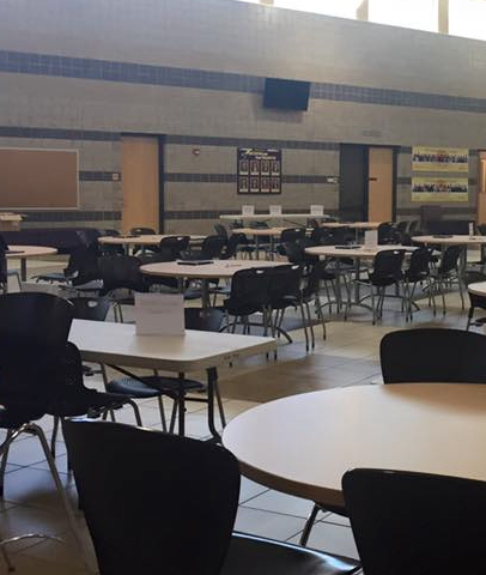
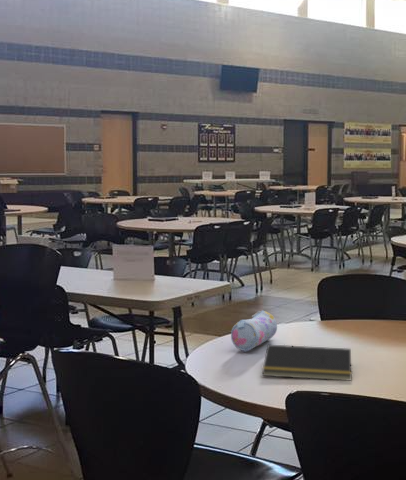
+ pencil case (254, 330)
+ notepad (307, 361)
